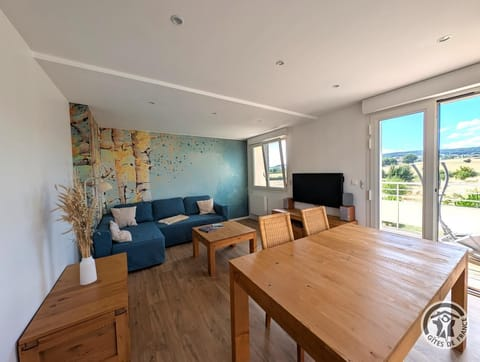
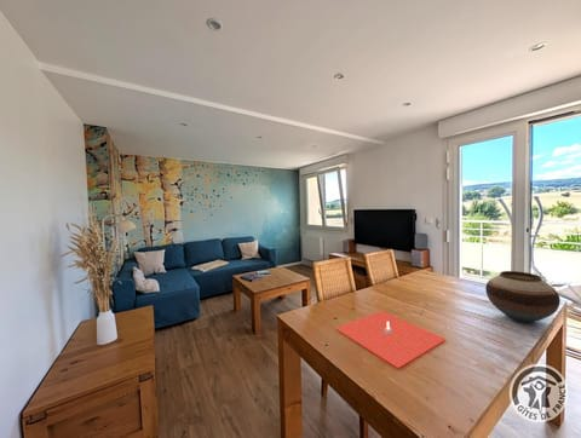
+ vase (519, 296)
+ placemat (387, 328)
